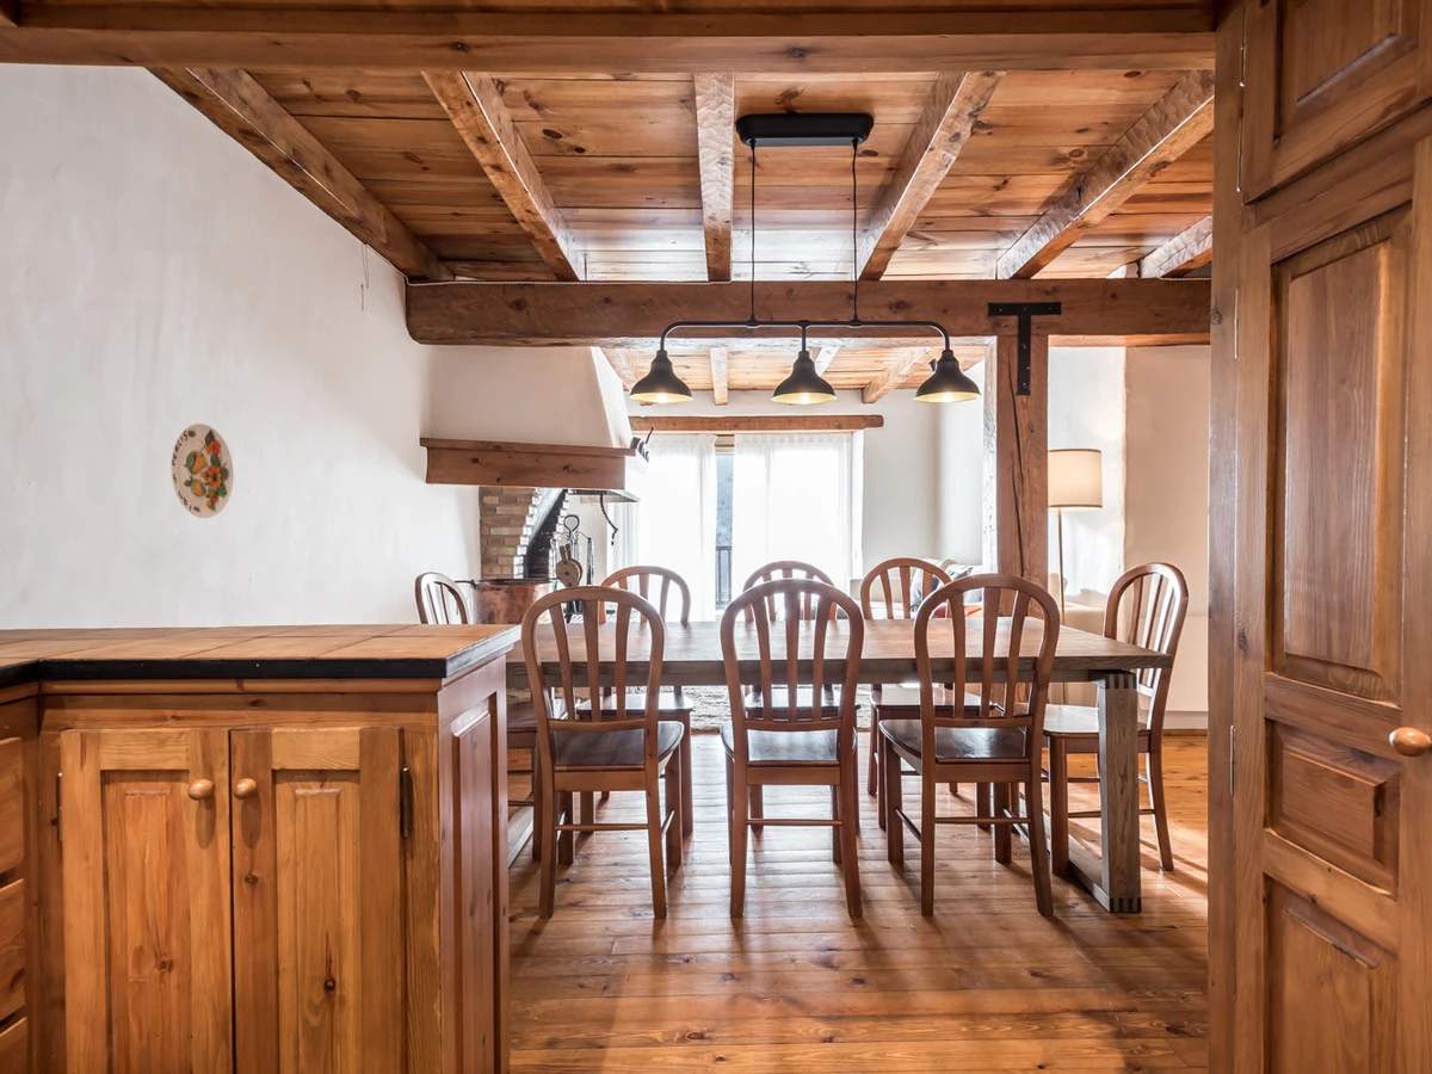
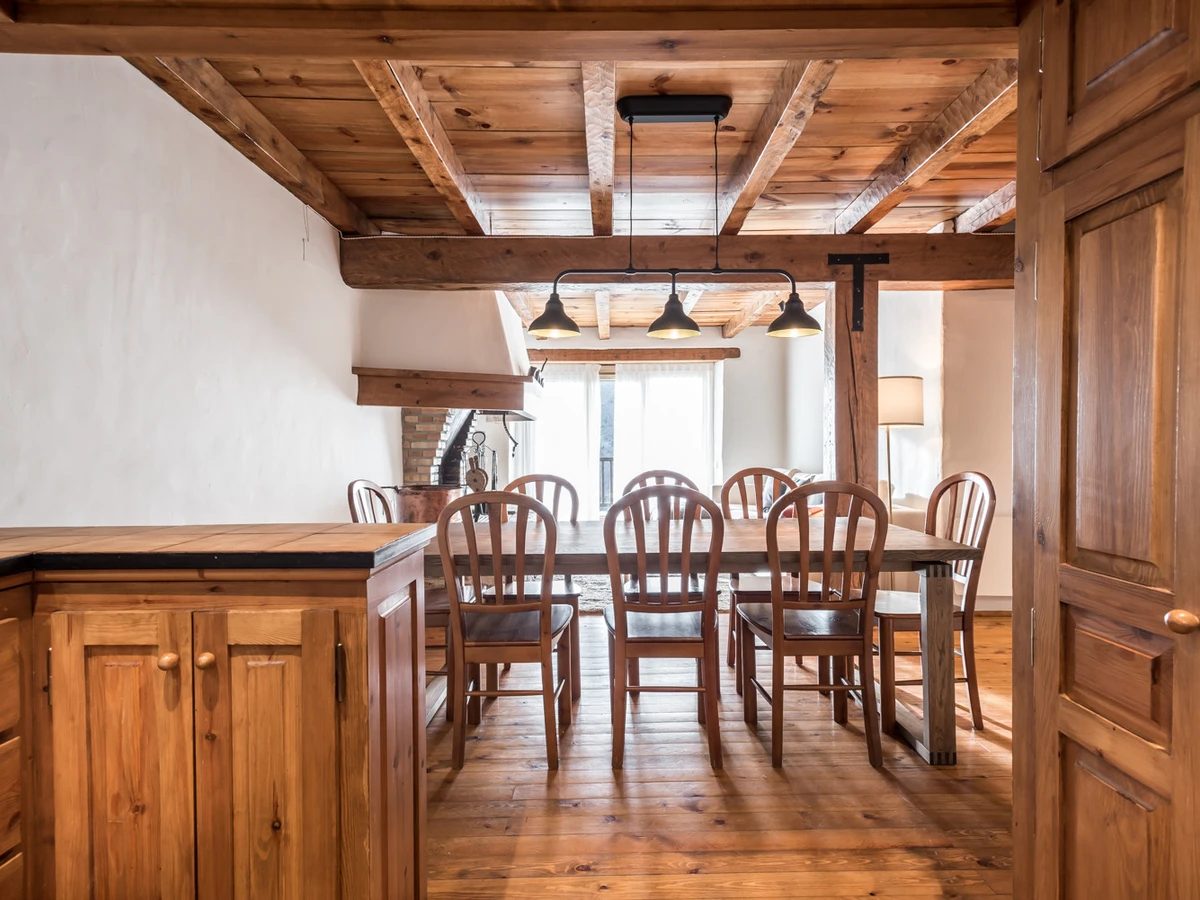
- decorative plate (202, 470)
